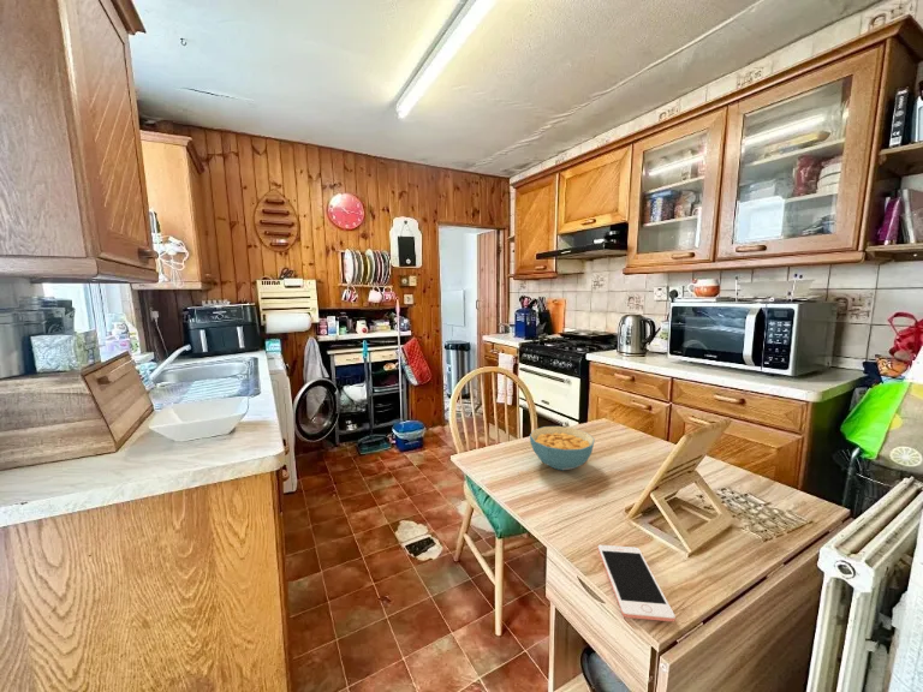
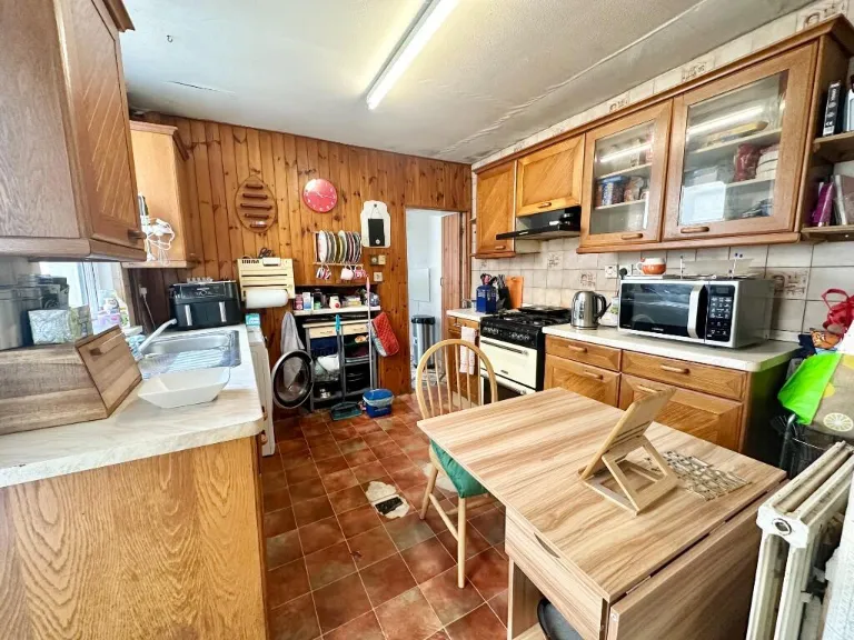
- cereal bowl (560, 451)
- cell phone (631, 578)
